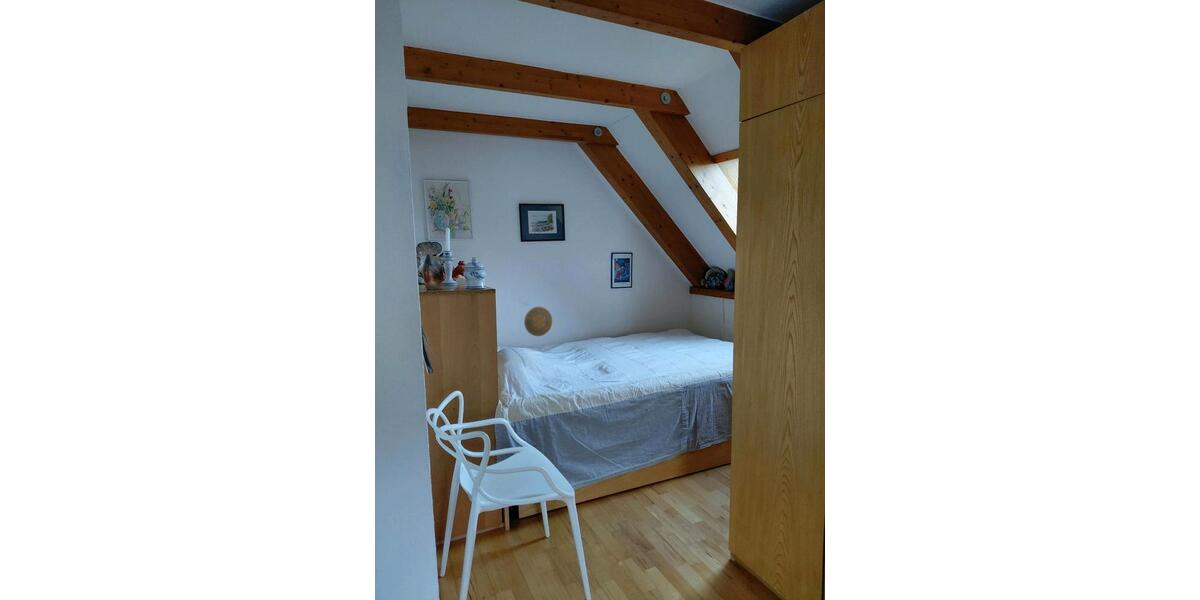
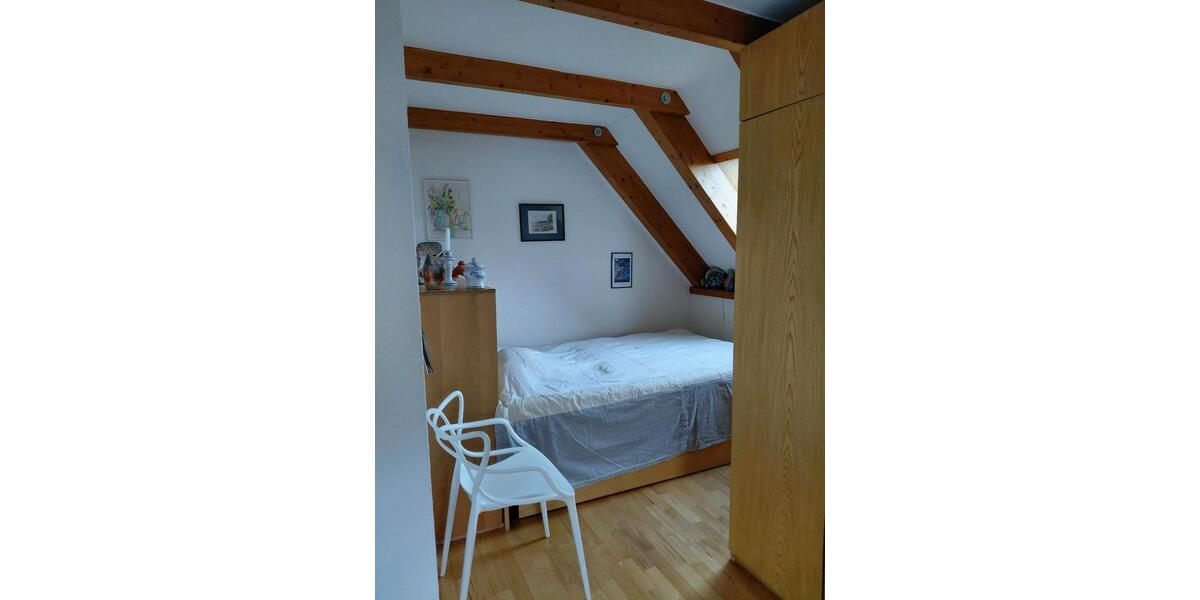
- decorative plate (538, 321)
